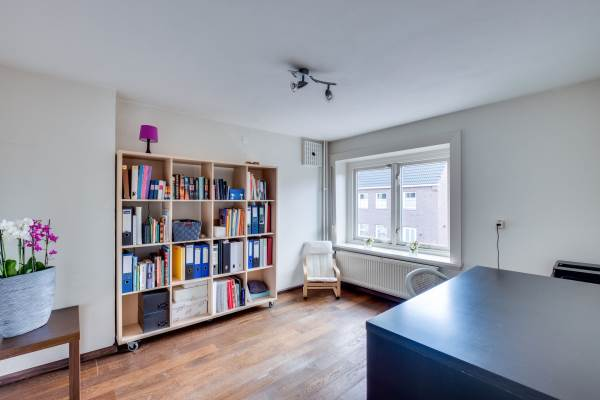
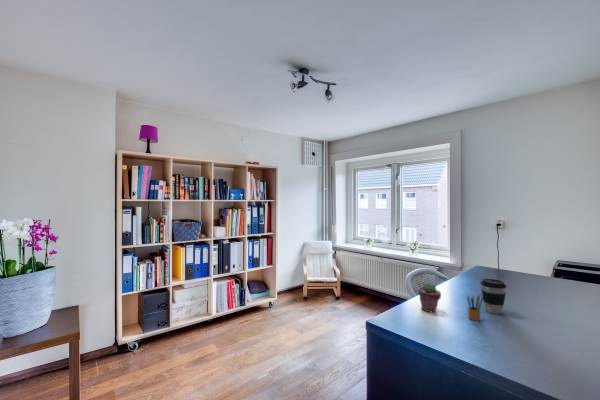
+ pencil box (473, 306)
+ potted succulent (429, 296)
+ coffee cup (493, 296)
